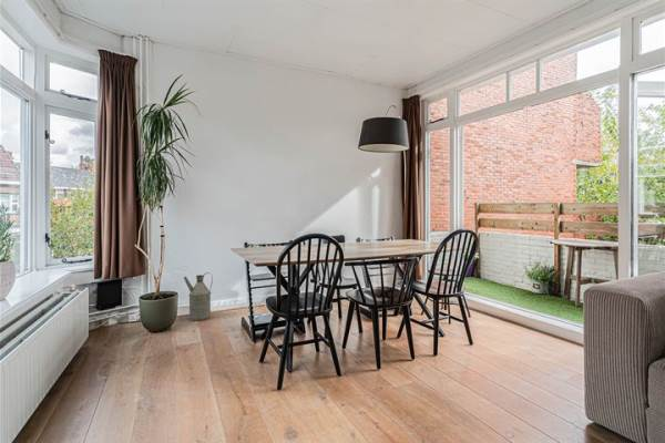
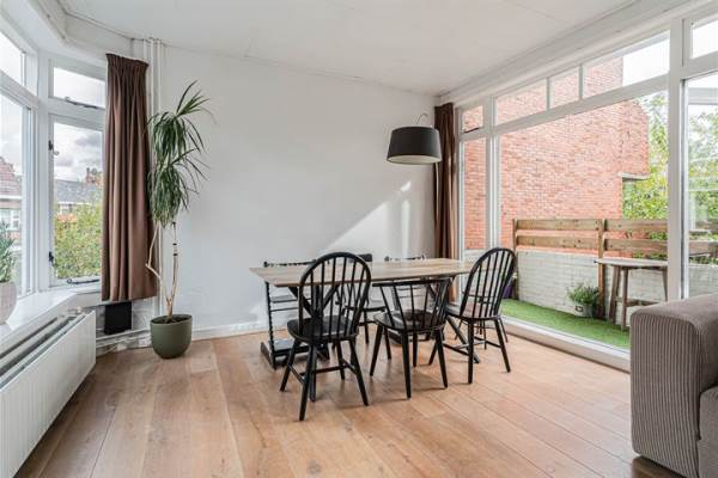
- watering can (198, 295)
